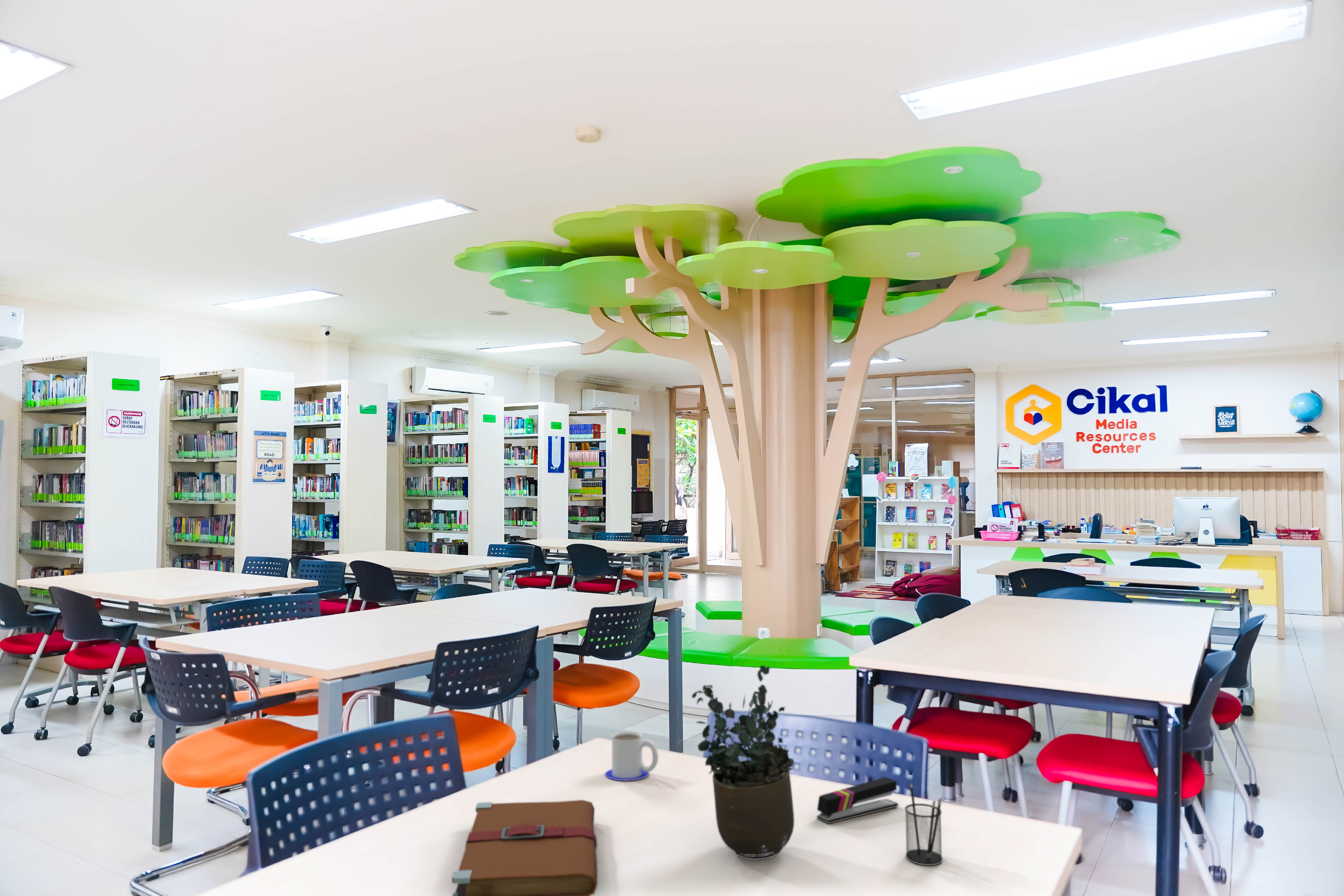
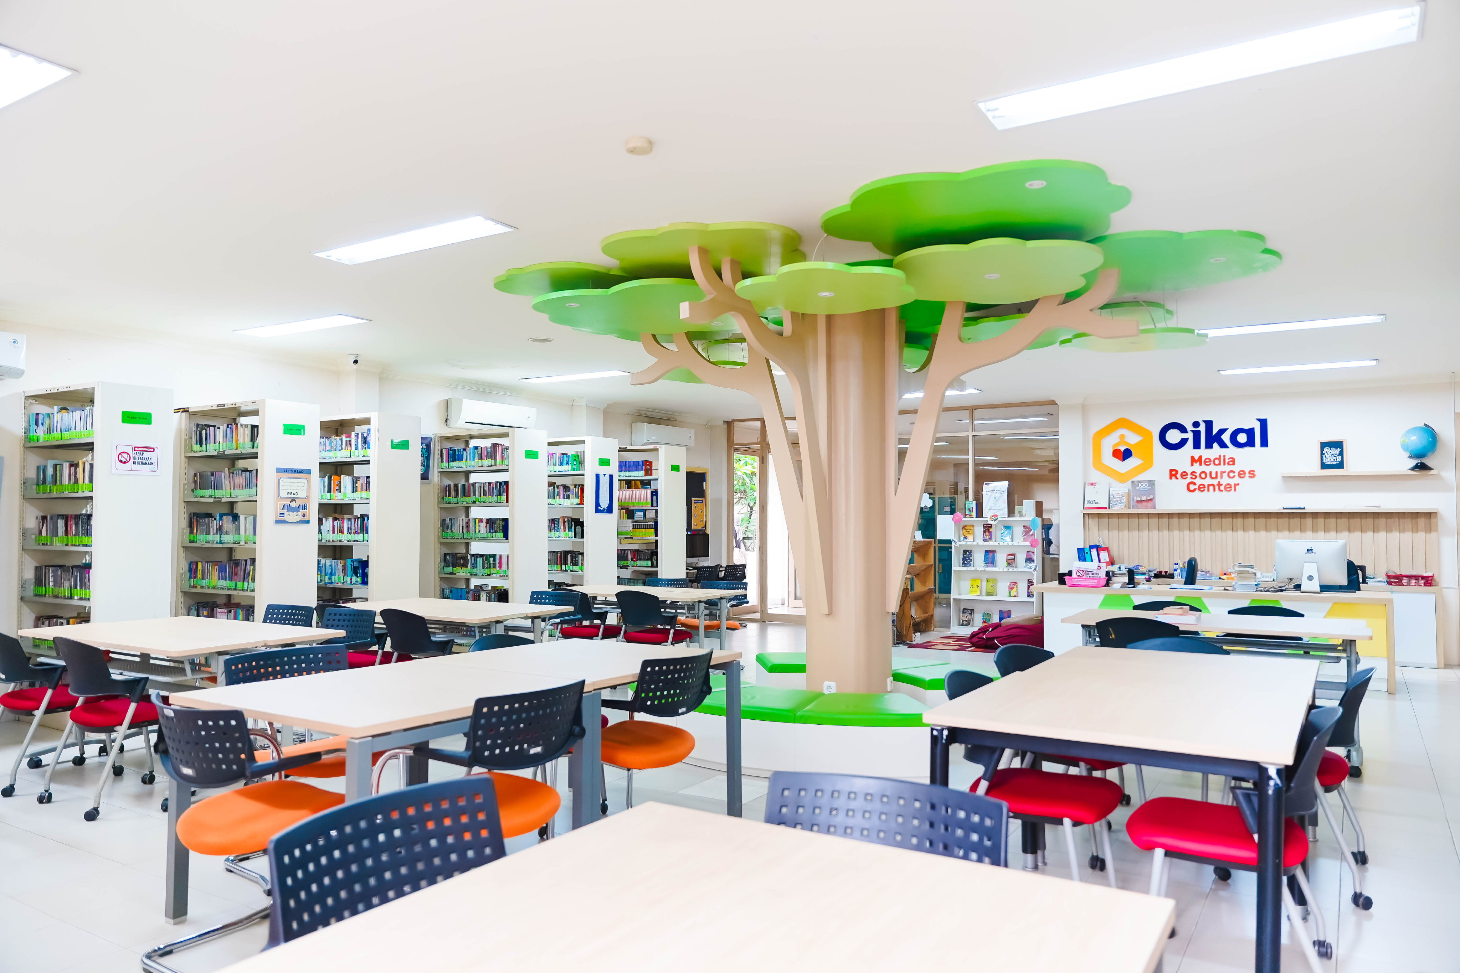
- book (532, 840)
- stapler (858, 799)
- pencil holder (923, 823)
- mug (632, 755)
- potted plant (748, 754)
